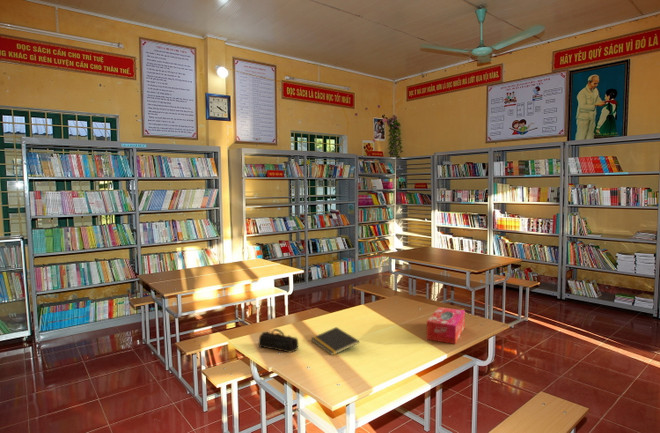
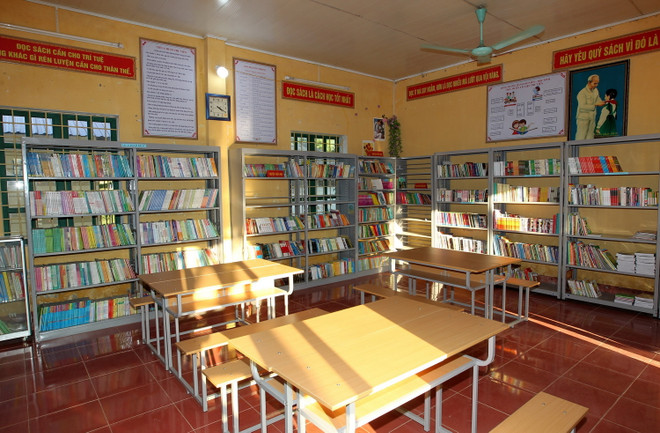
- notepad (334, 340)
- pencil case (278, 338)
- tissue box (446, 324)
